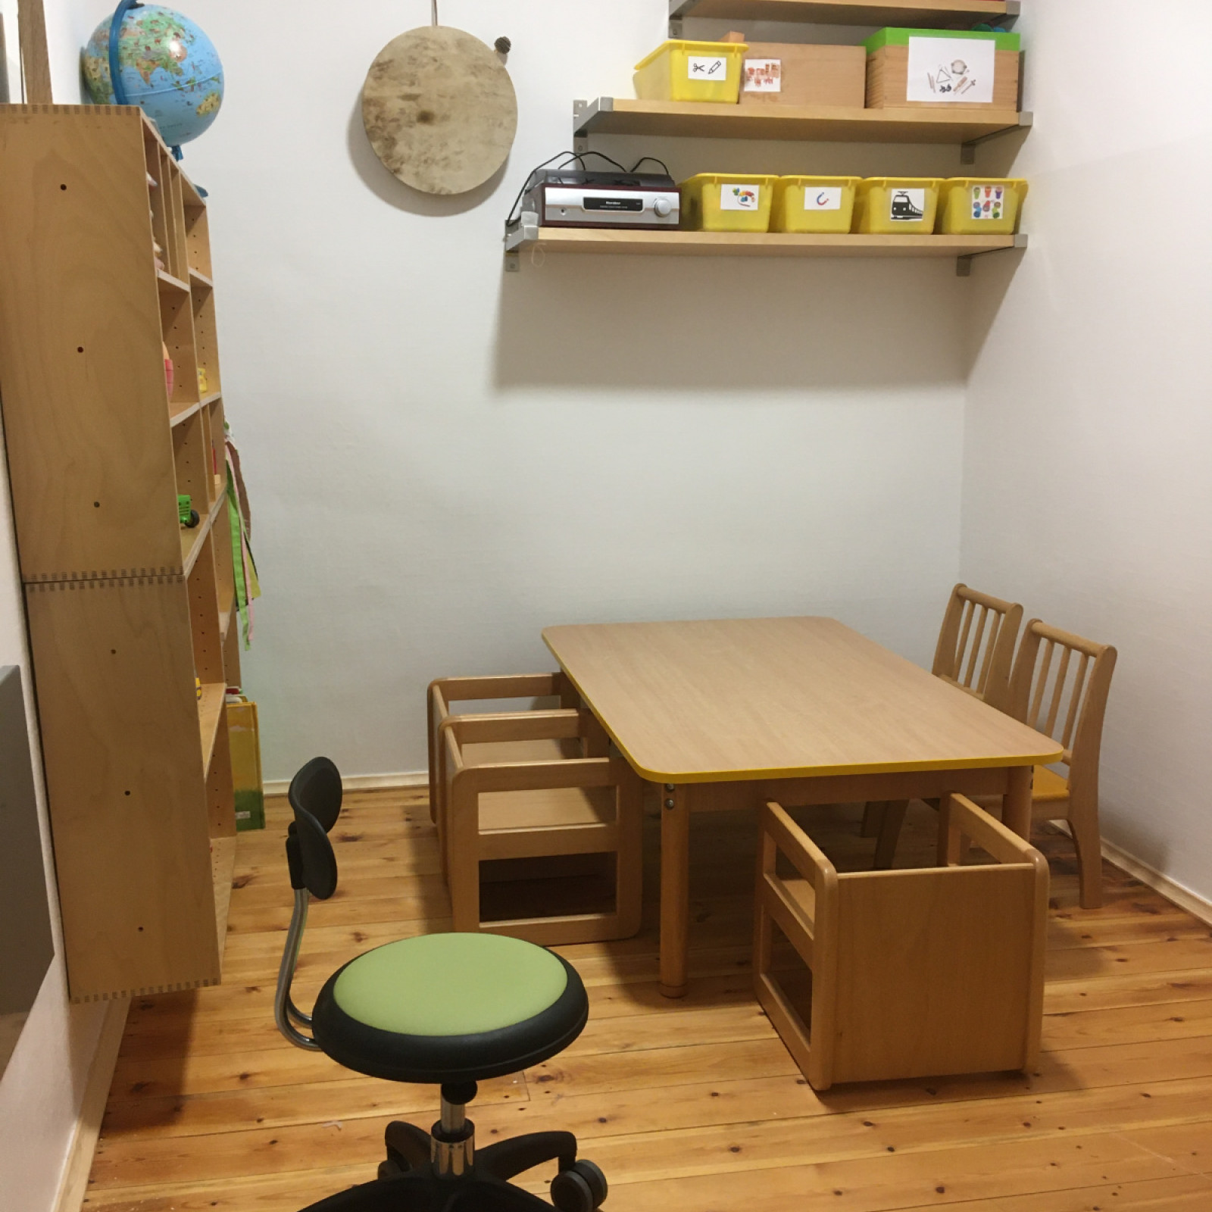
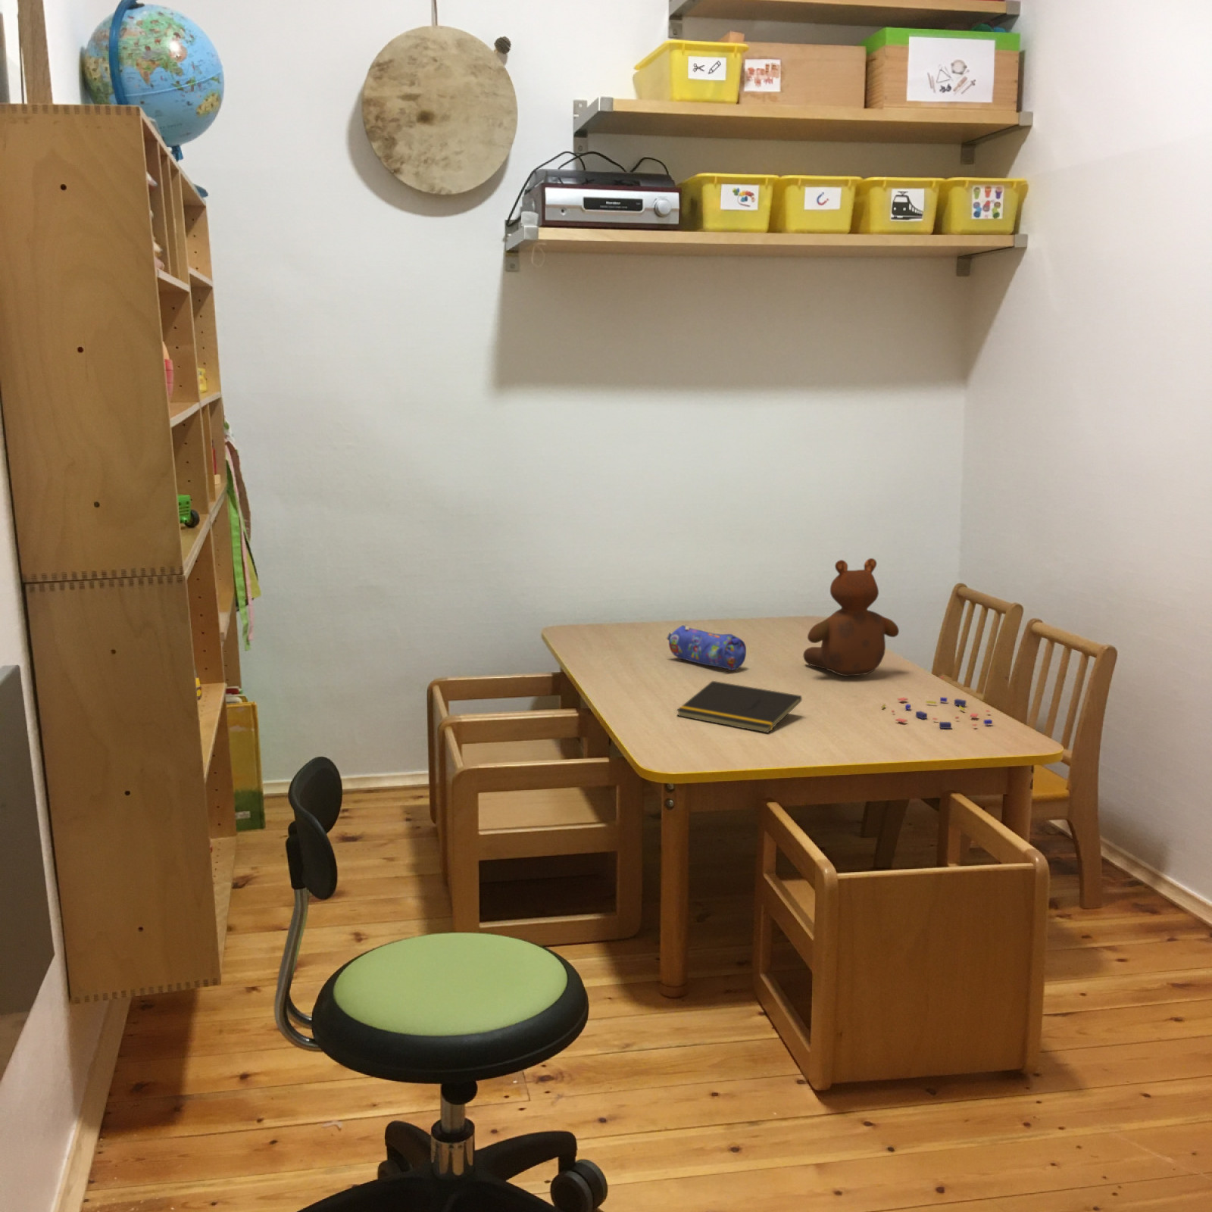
+ toy blocks (940, 698)
+ notepad (738, 705)
+ pencil case (706, 646)
+ teddy bear (846, 614)
